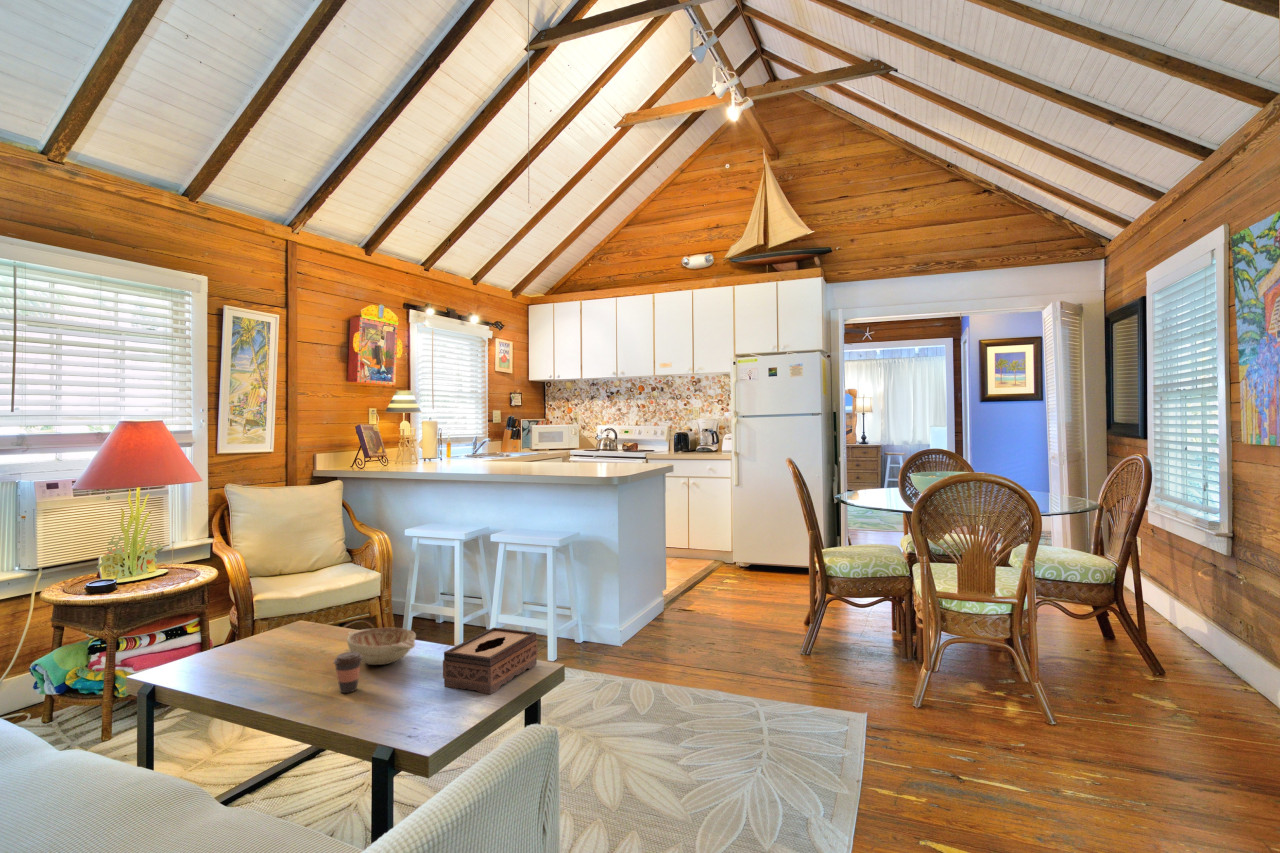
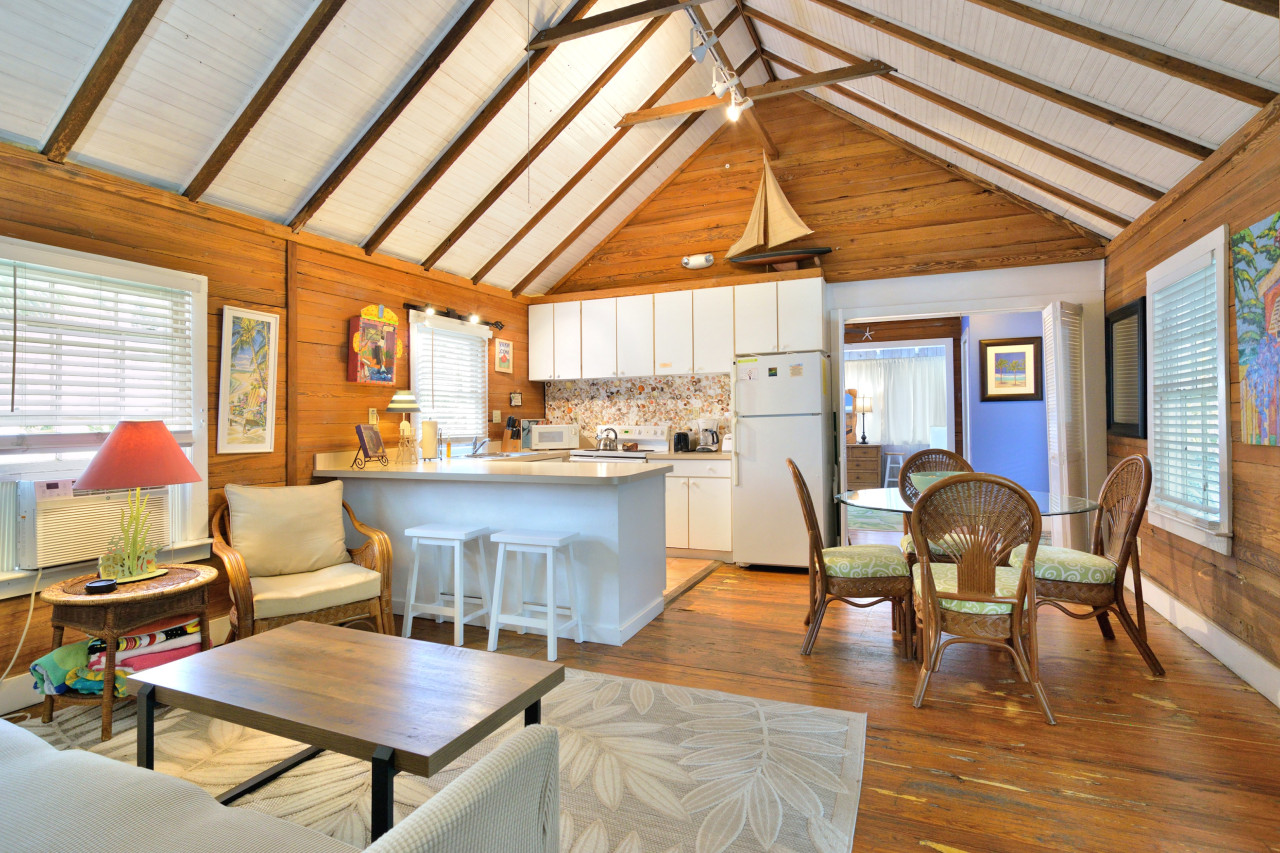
- tissue box (492, 658)
- coffee cup (348, 672)
- decorative bowl (382, 648)
